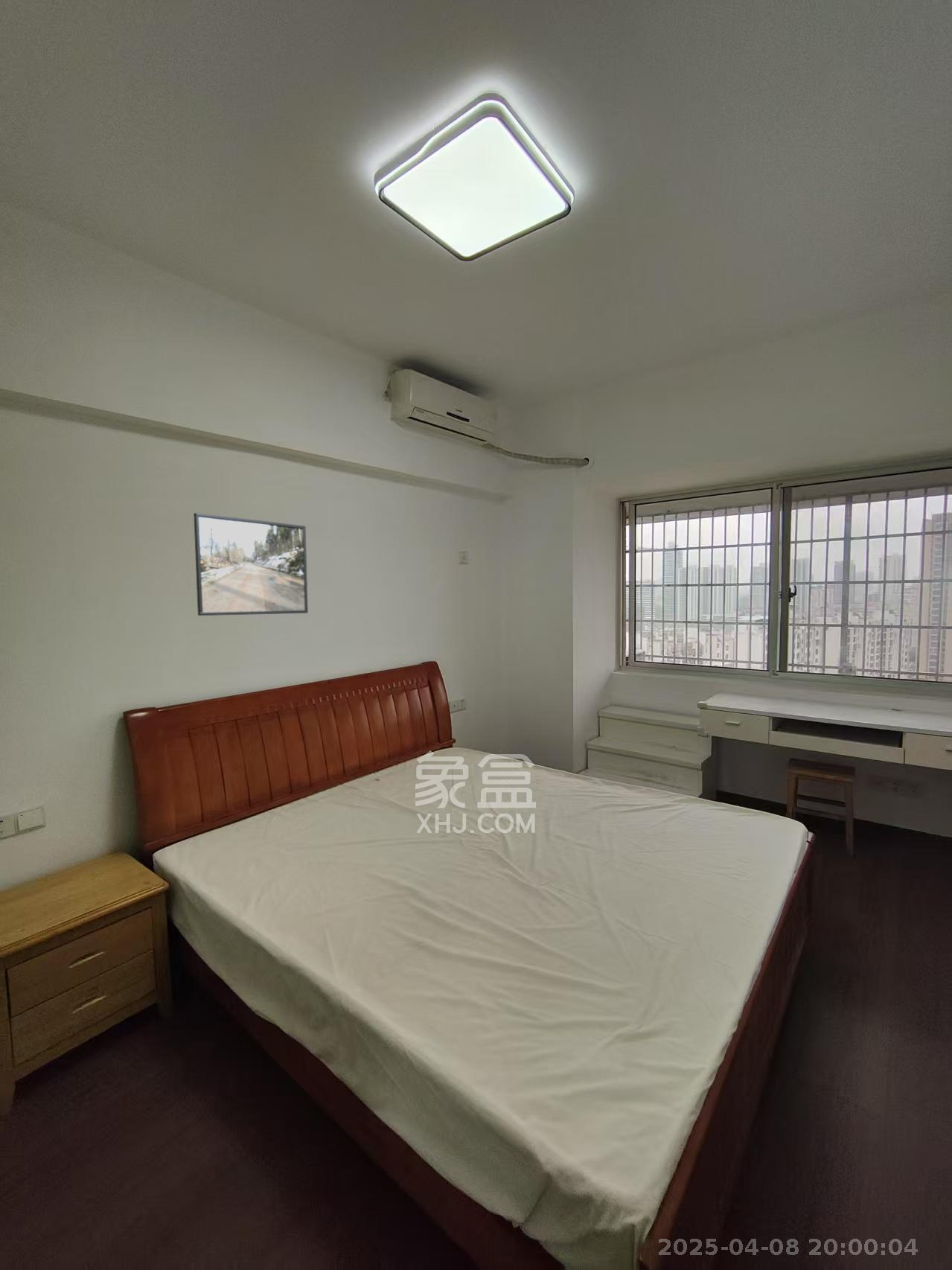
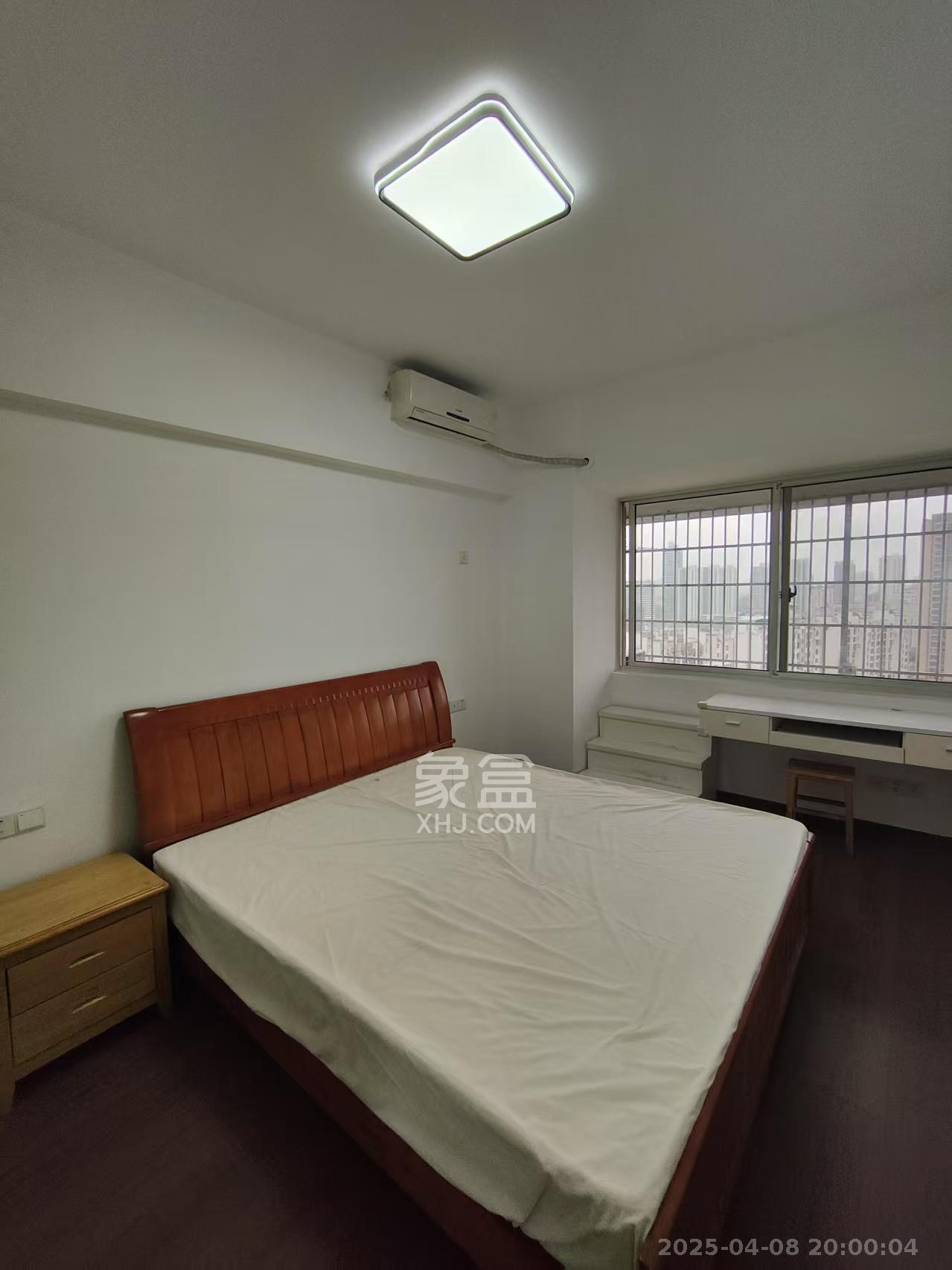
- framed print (255, 567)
